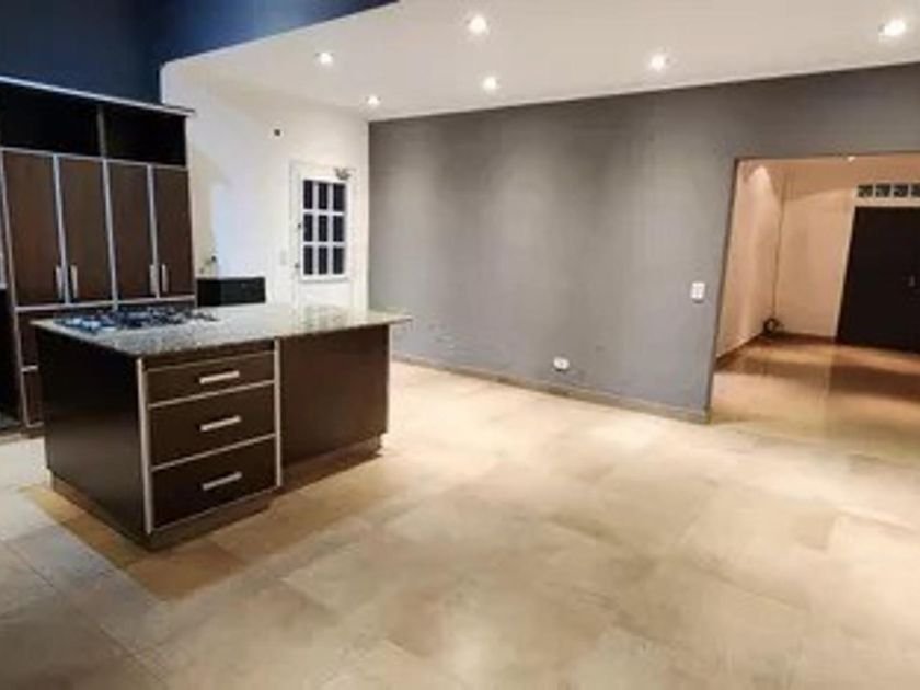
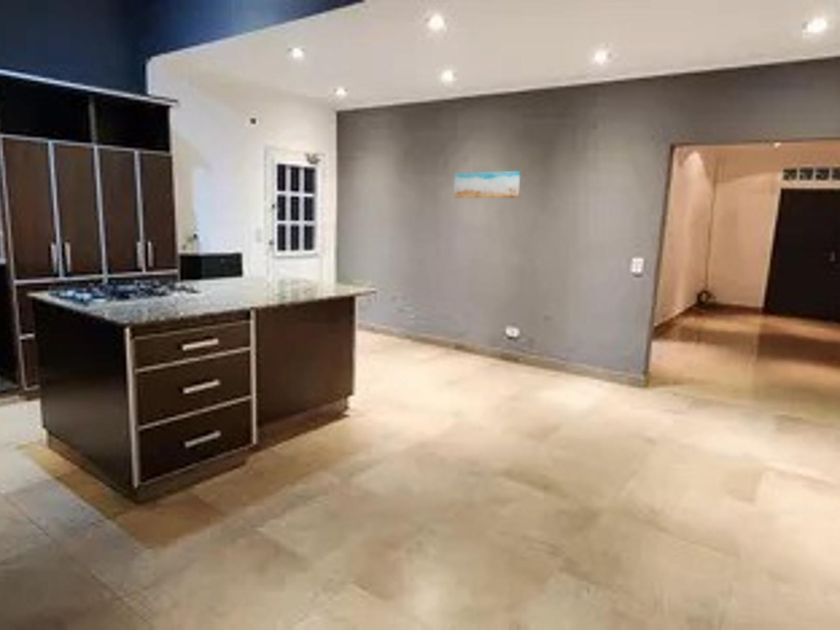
+ wall art (486, 185)
